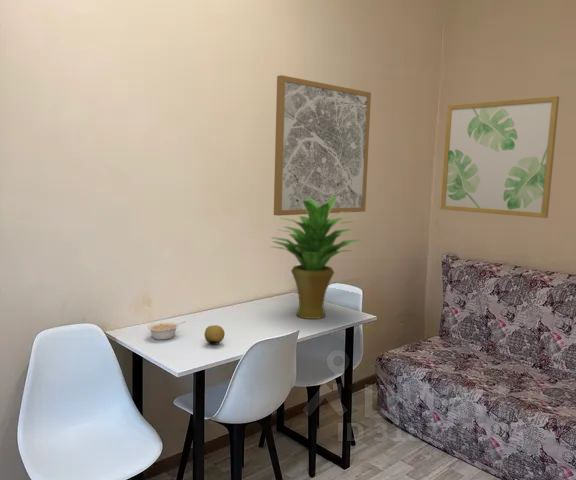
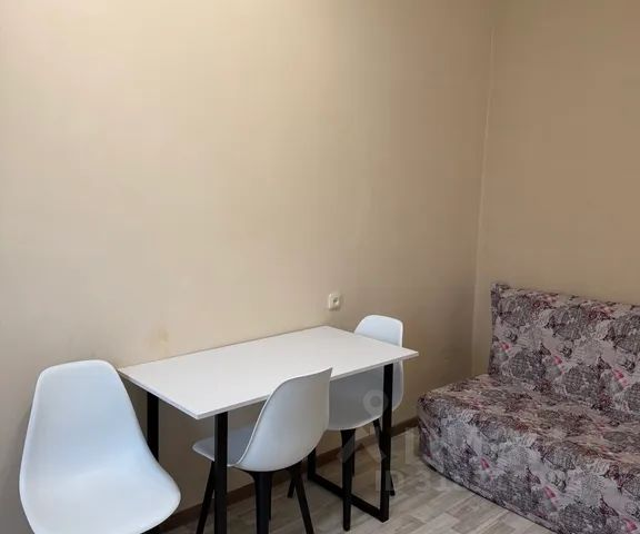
- potted plant (313, 256)
- wall art (494, 158)
- legume (164, 329)
- wall art (325, 150)
- fruit (214, 334)
